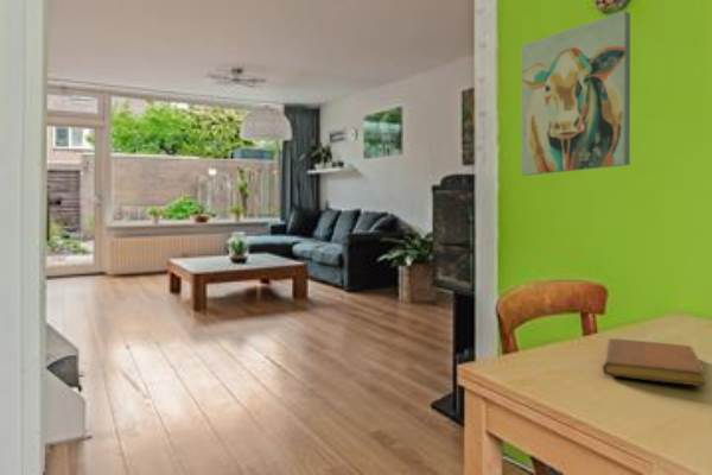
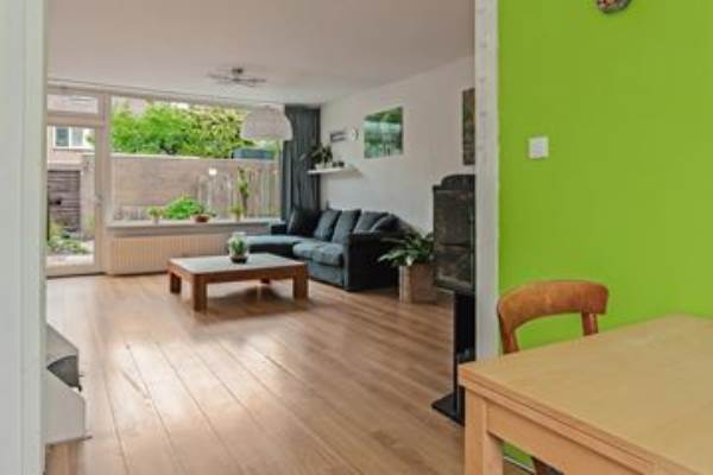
- wall art (571, 100)
- notebook (649, 359)
